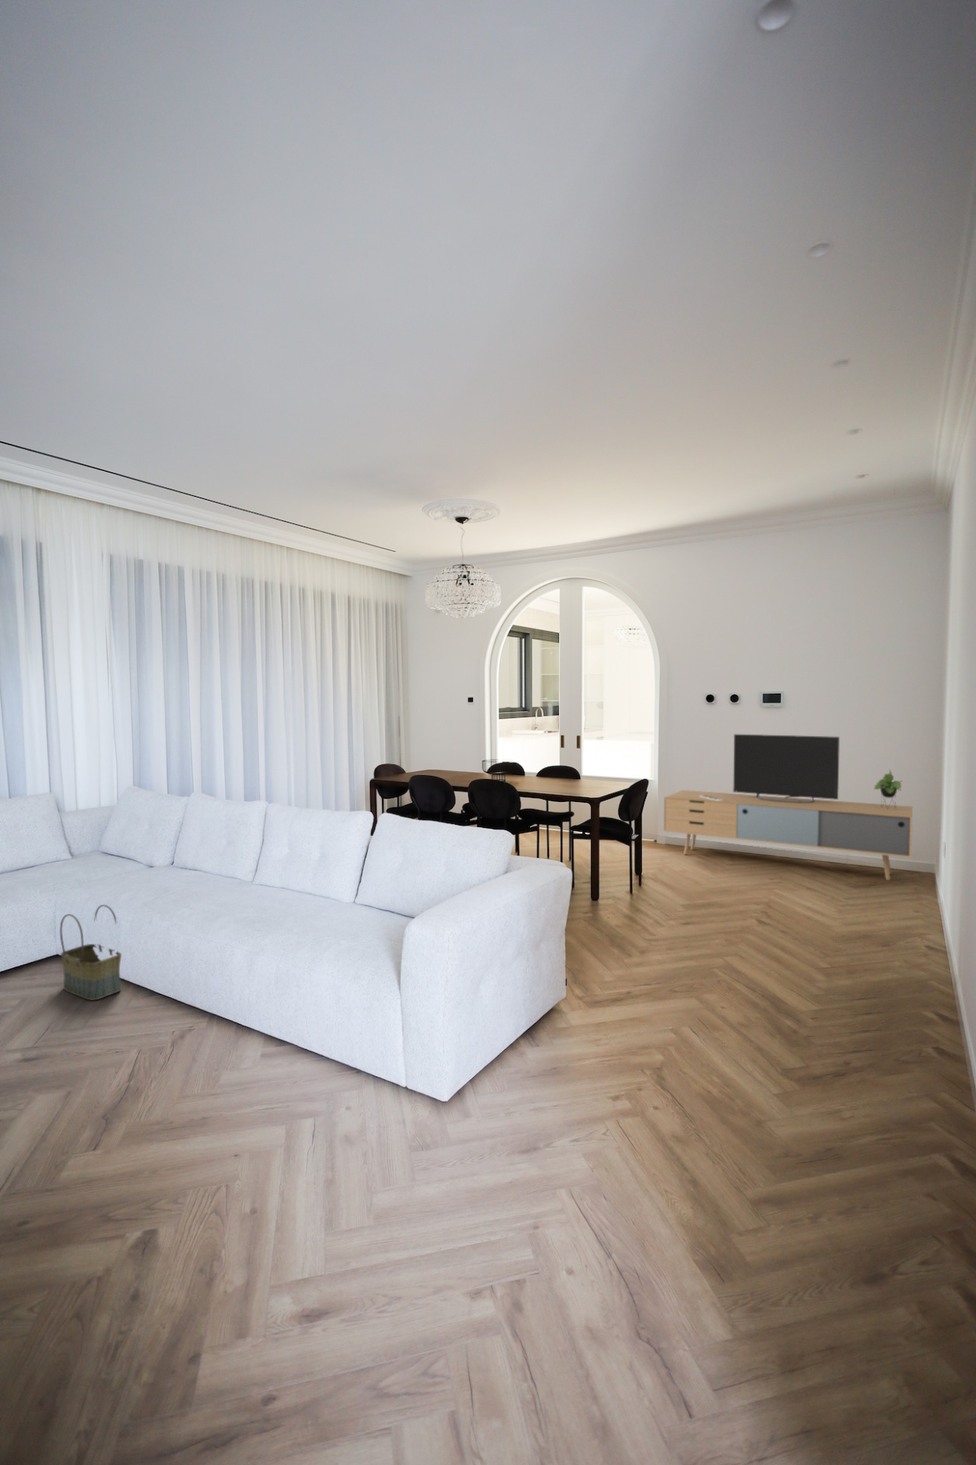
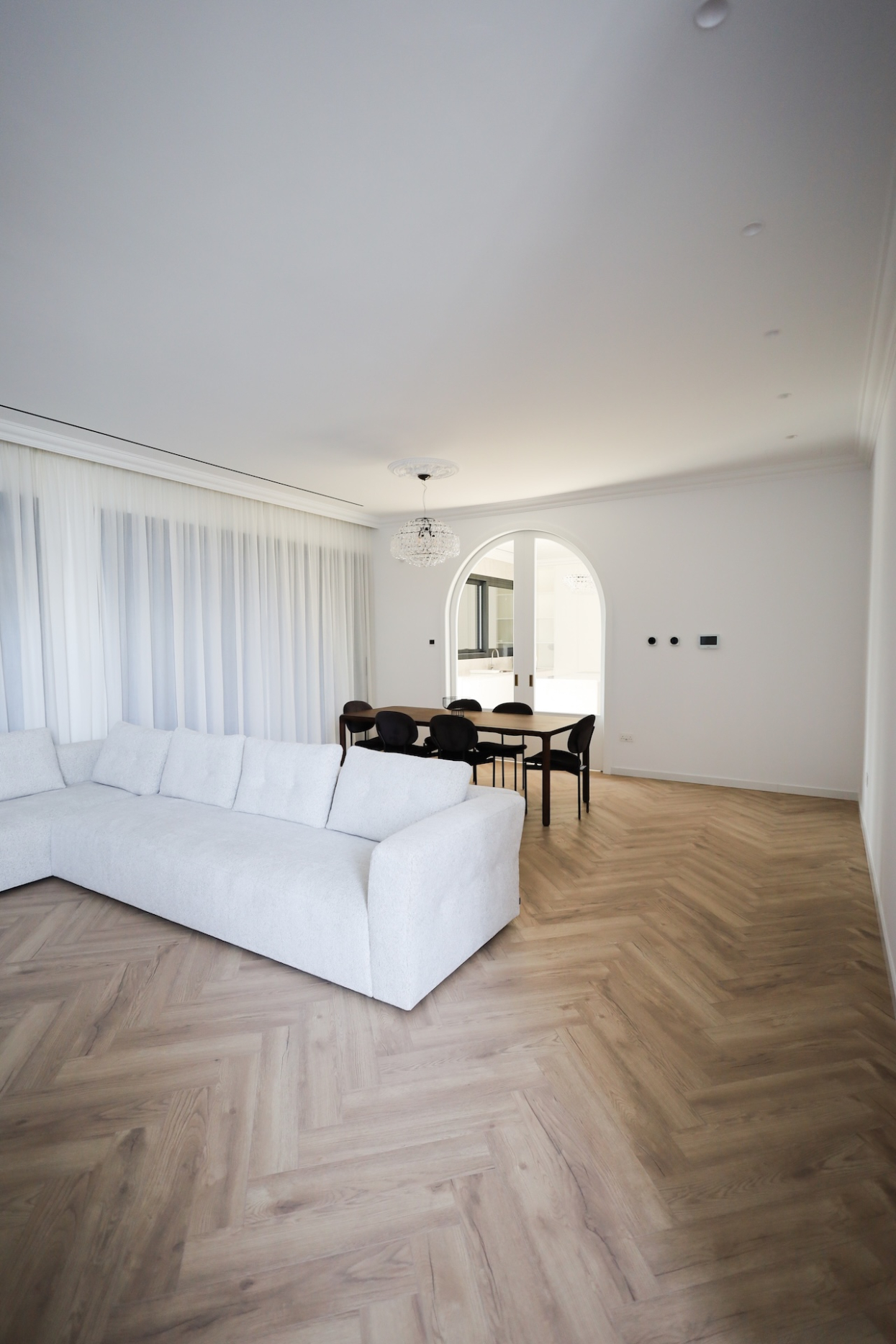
- media console (782, 800)
- basket (90, 949)
